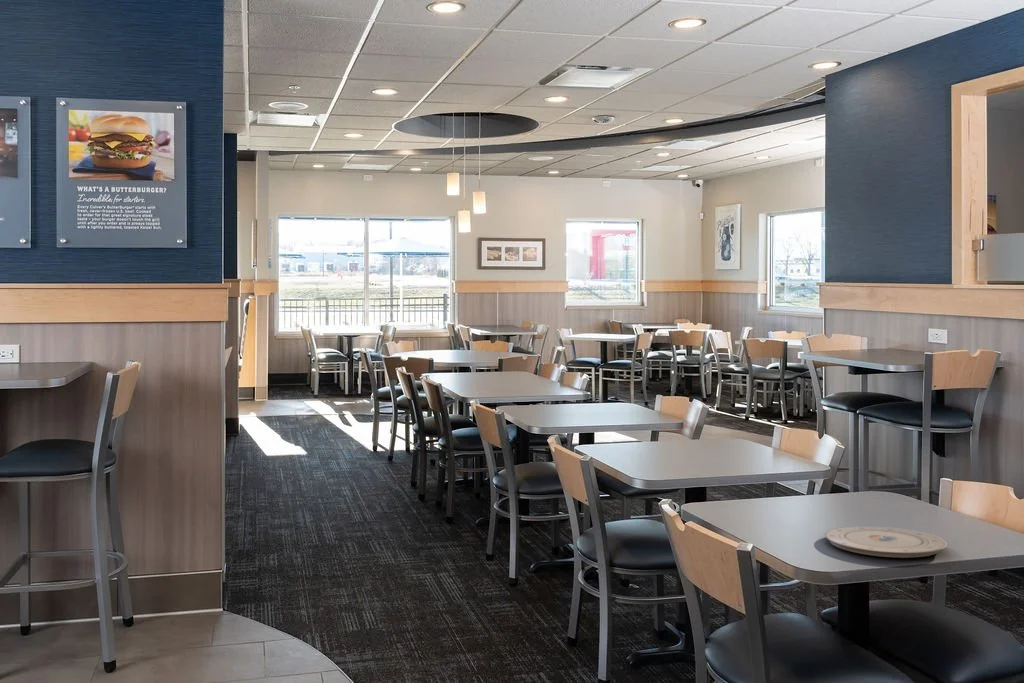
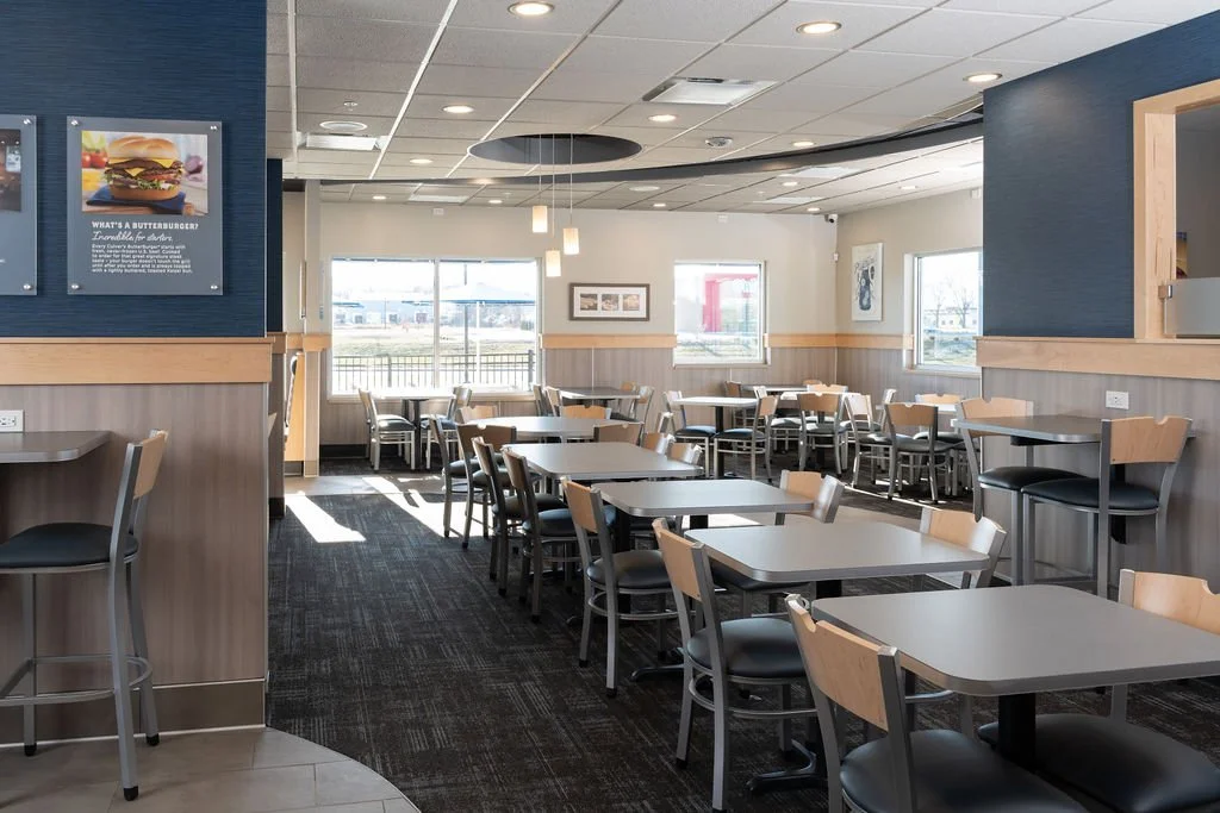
- plate (884, 541)
